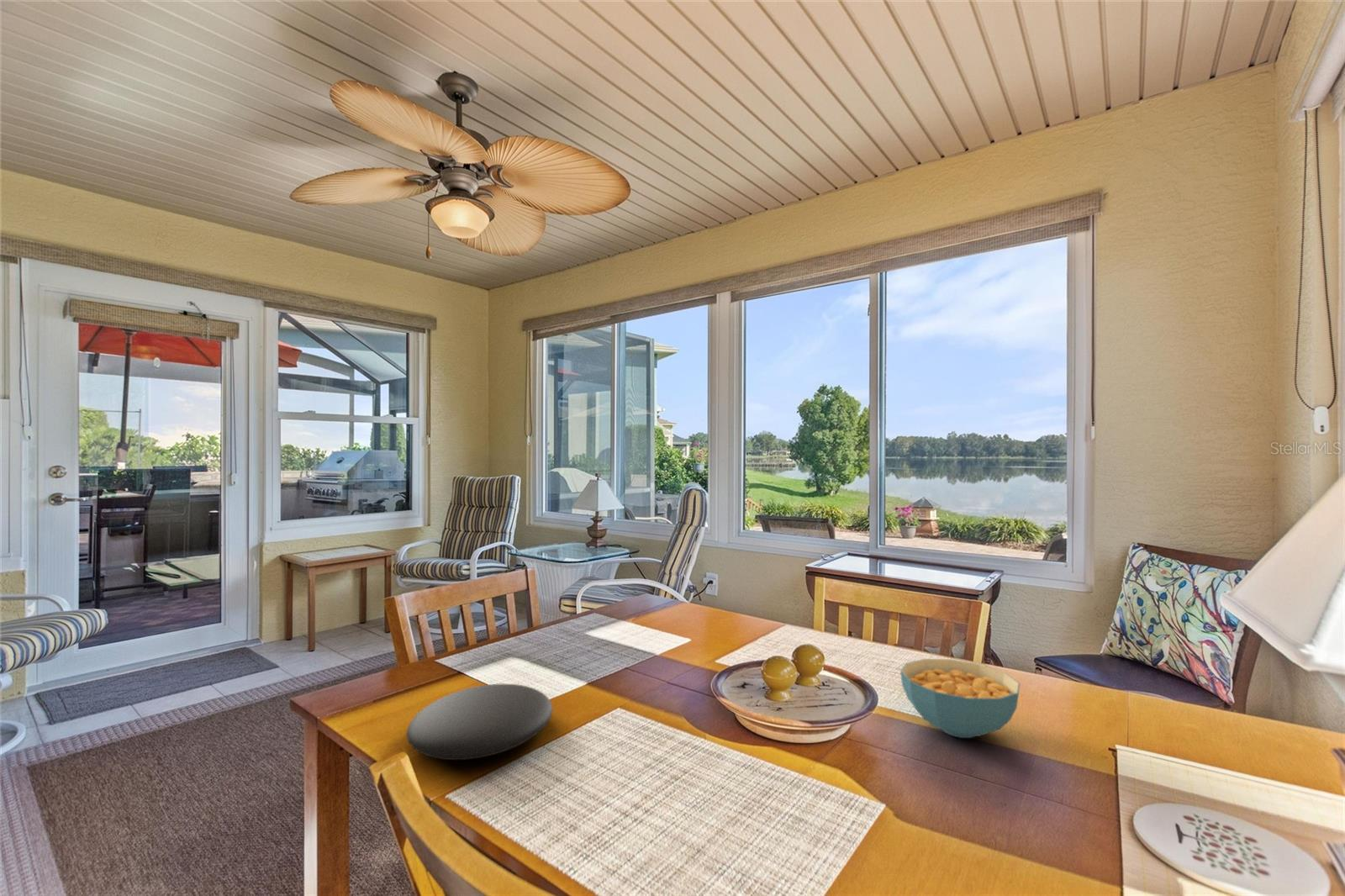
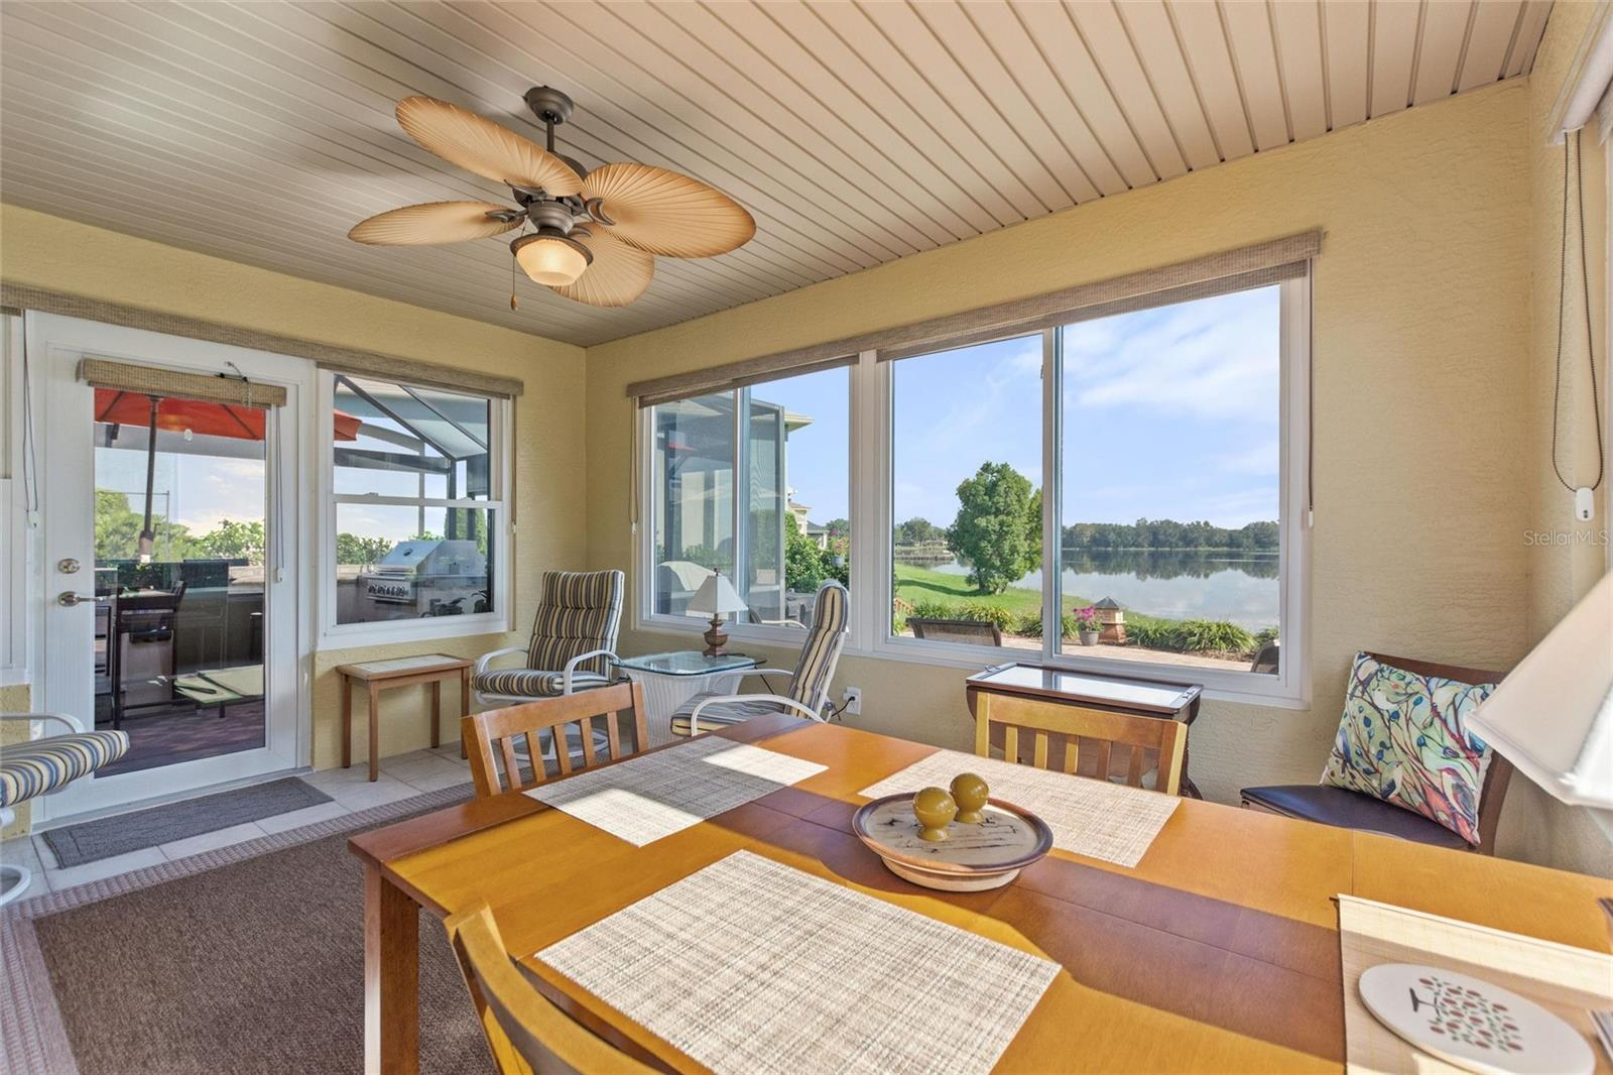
- plate (483, 717)
- cereal bowl (958, 704)
